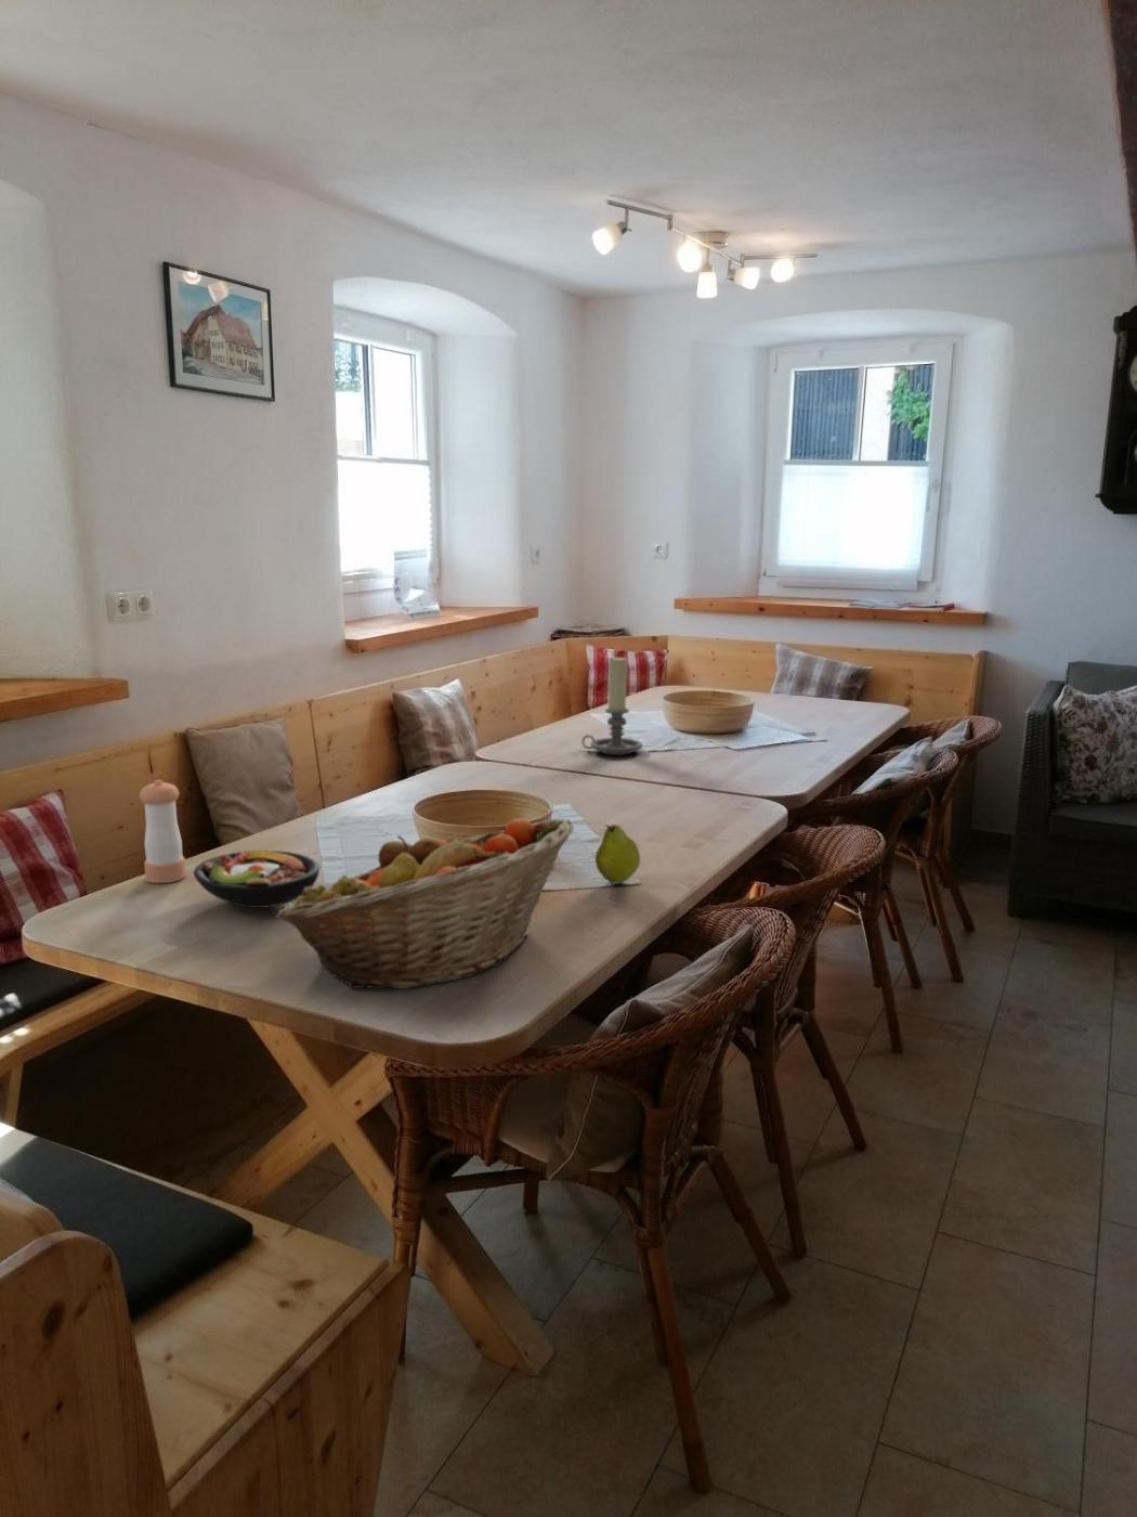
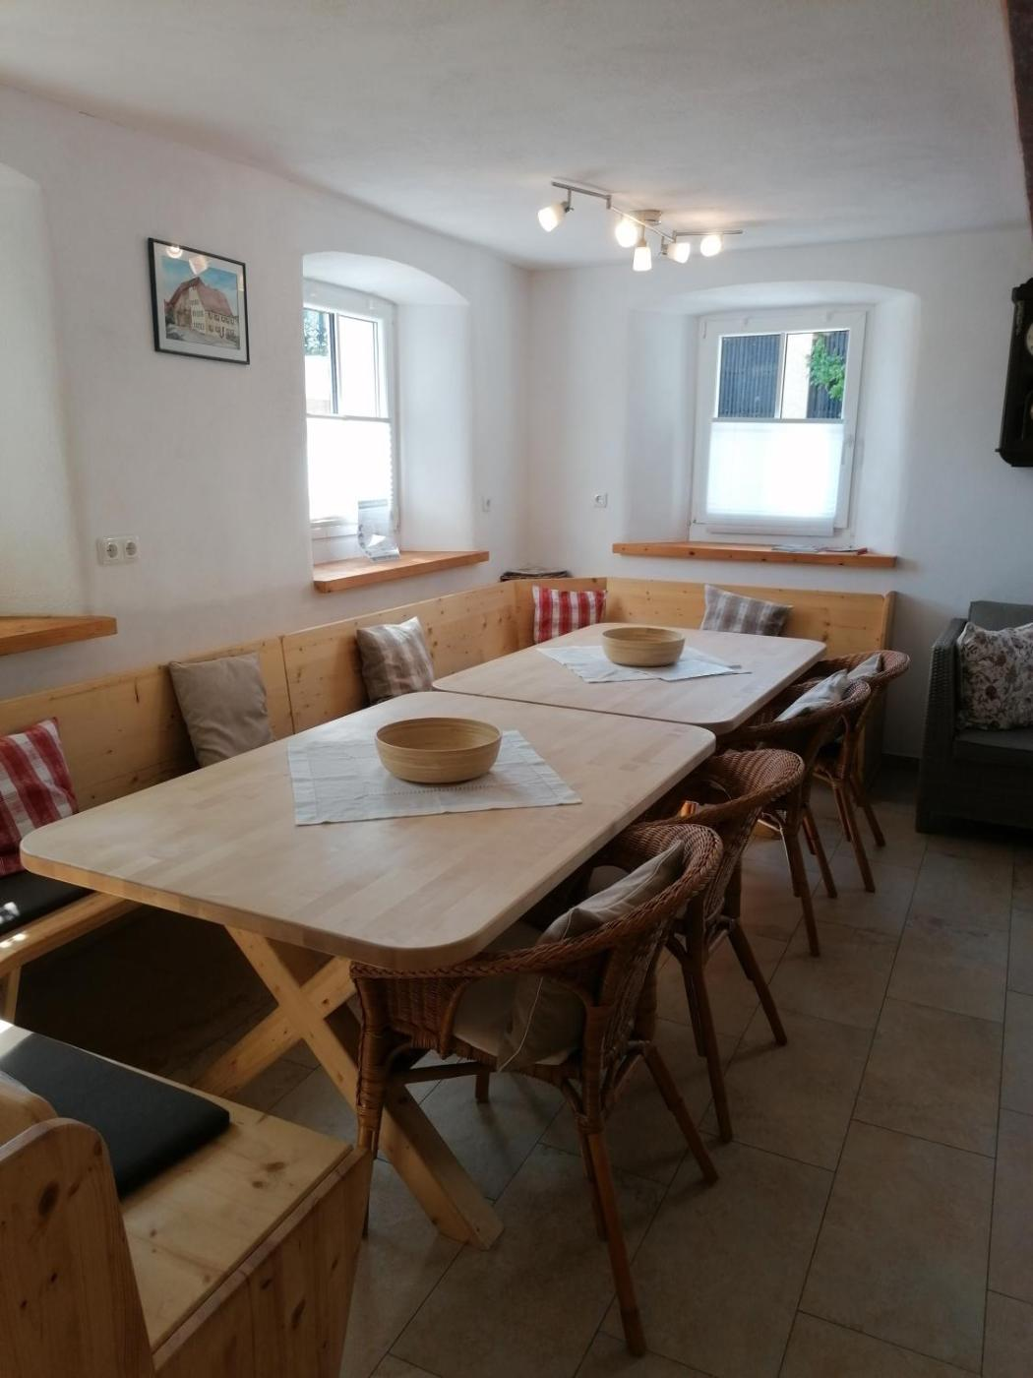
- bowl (257, 882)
- candle holder (611, 704)
- fruit (617, 852)
- fruit basket (435, 889)
- pepper shaker (161, 829)
